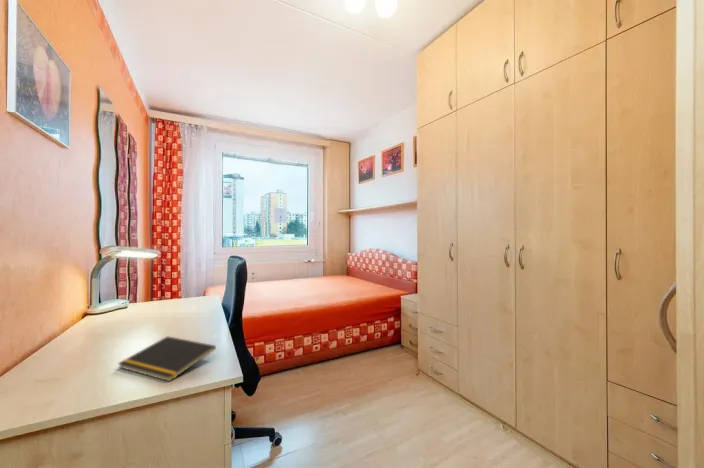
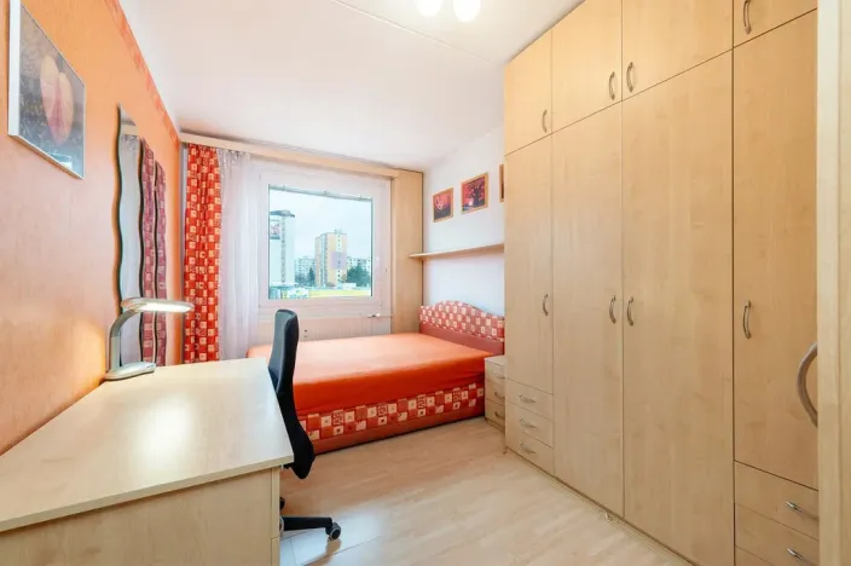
- notepad (168, 356)
